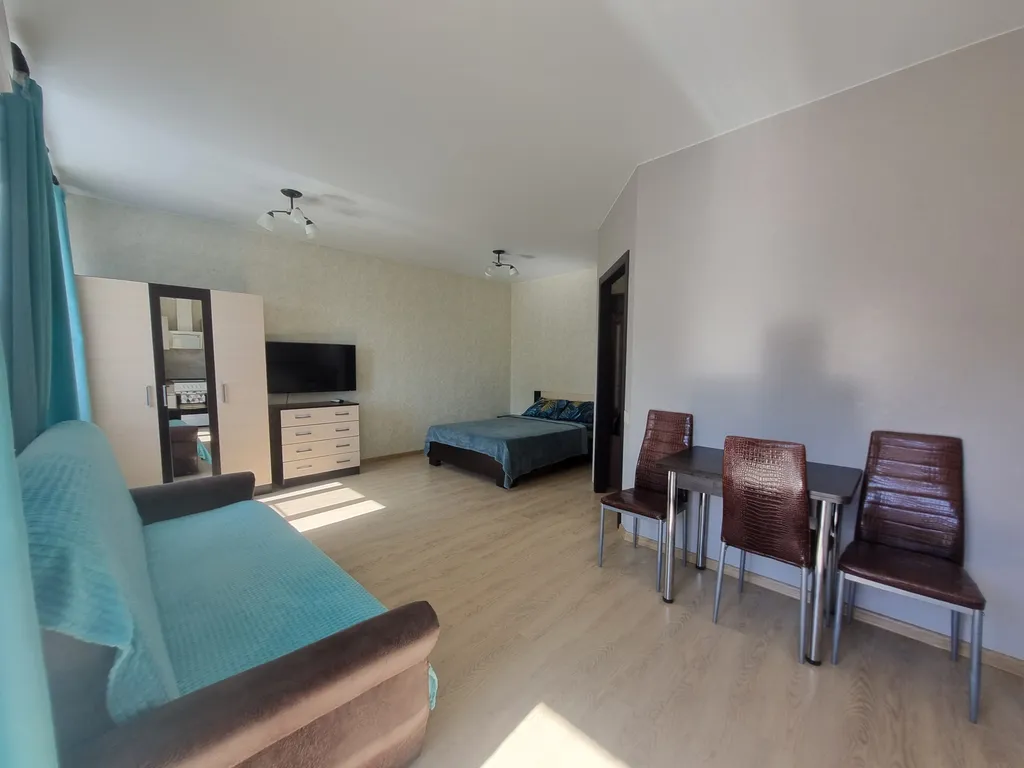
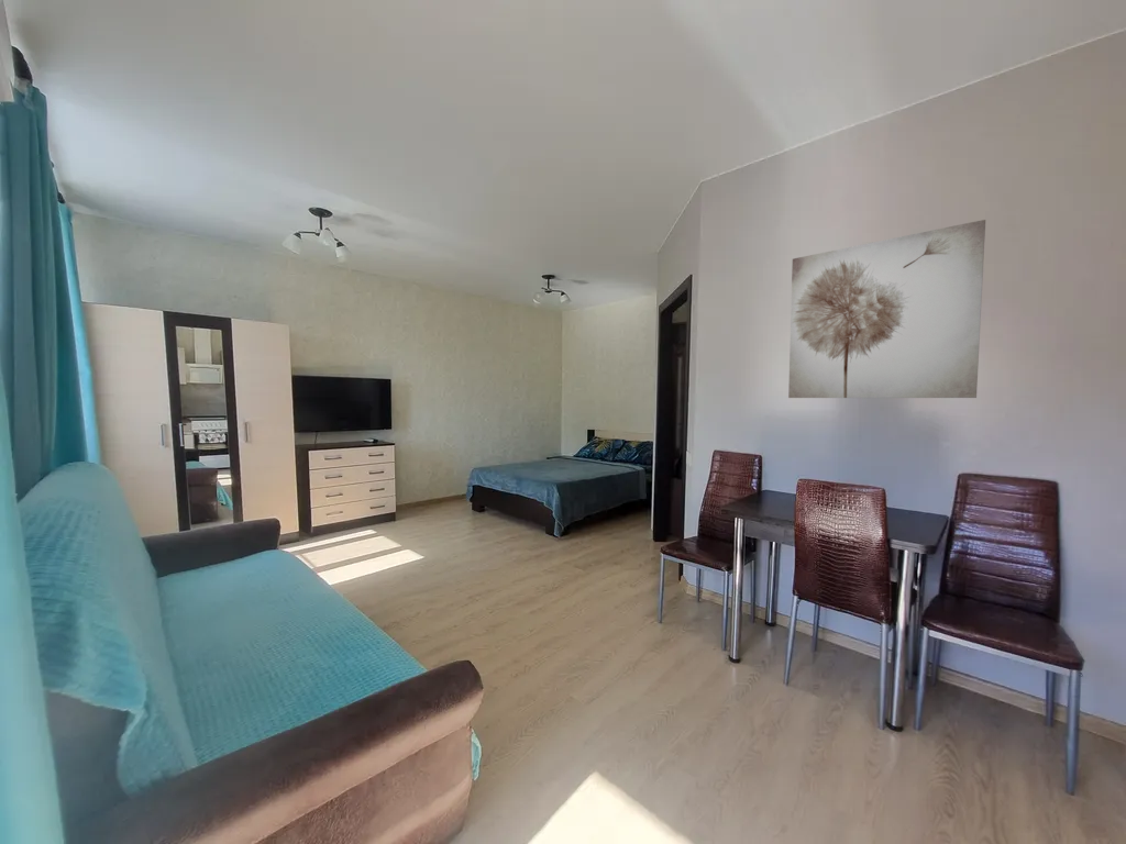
+ wall art (874, 320)
